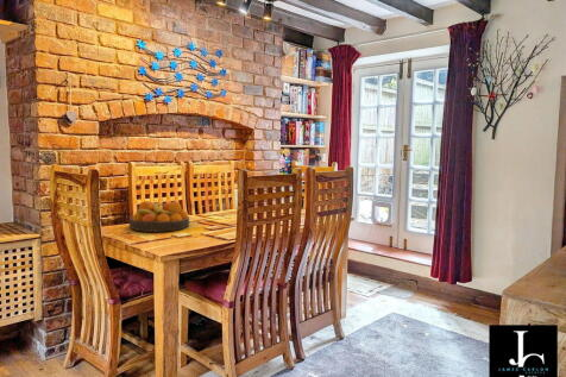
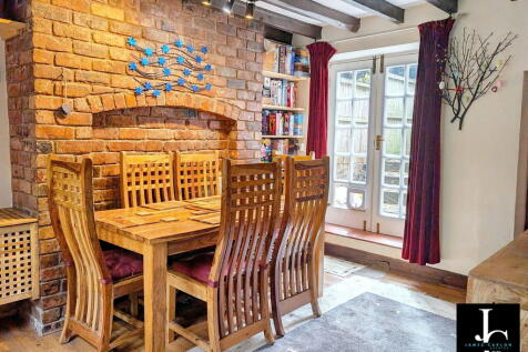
- fruit bowl (159, 213)
